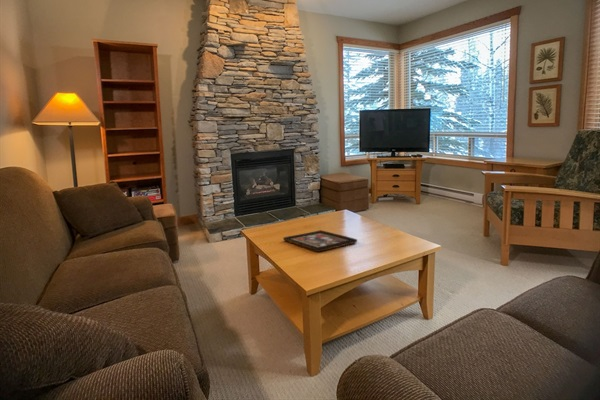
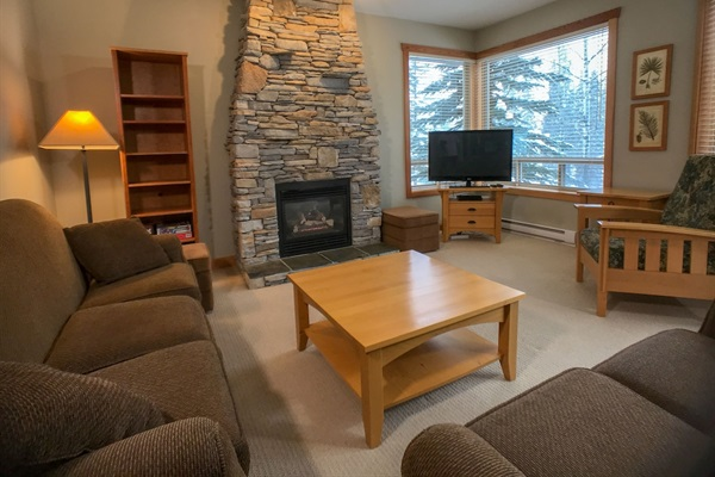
- decorative tray (319, 239)
